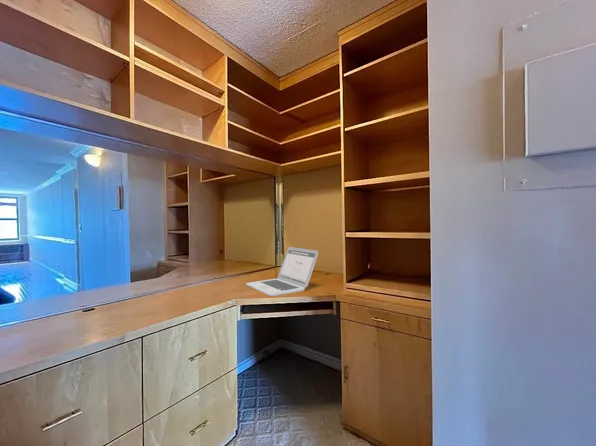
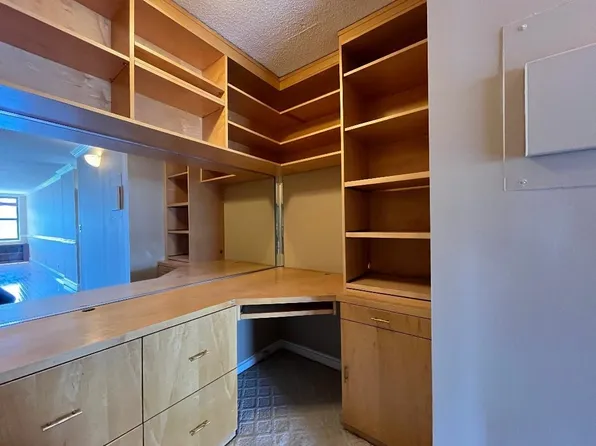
- laptop (281, 268)
